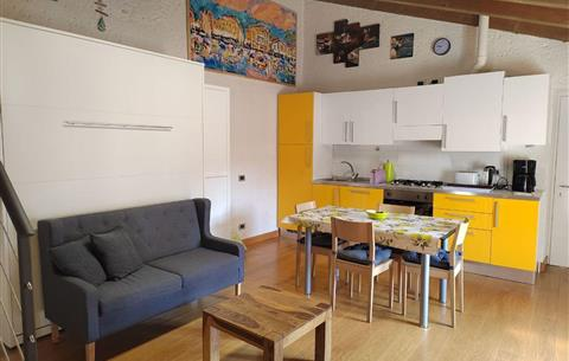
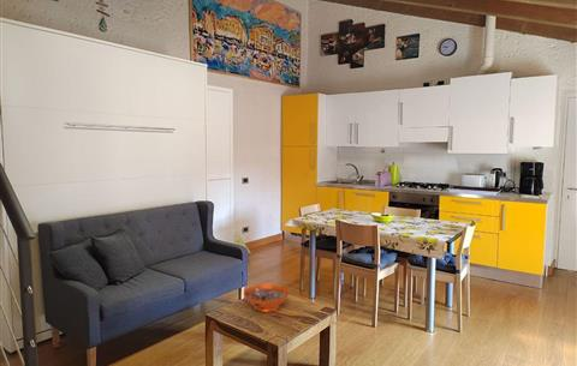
+ decorative bowl (266, 299)
